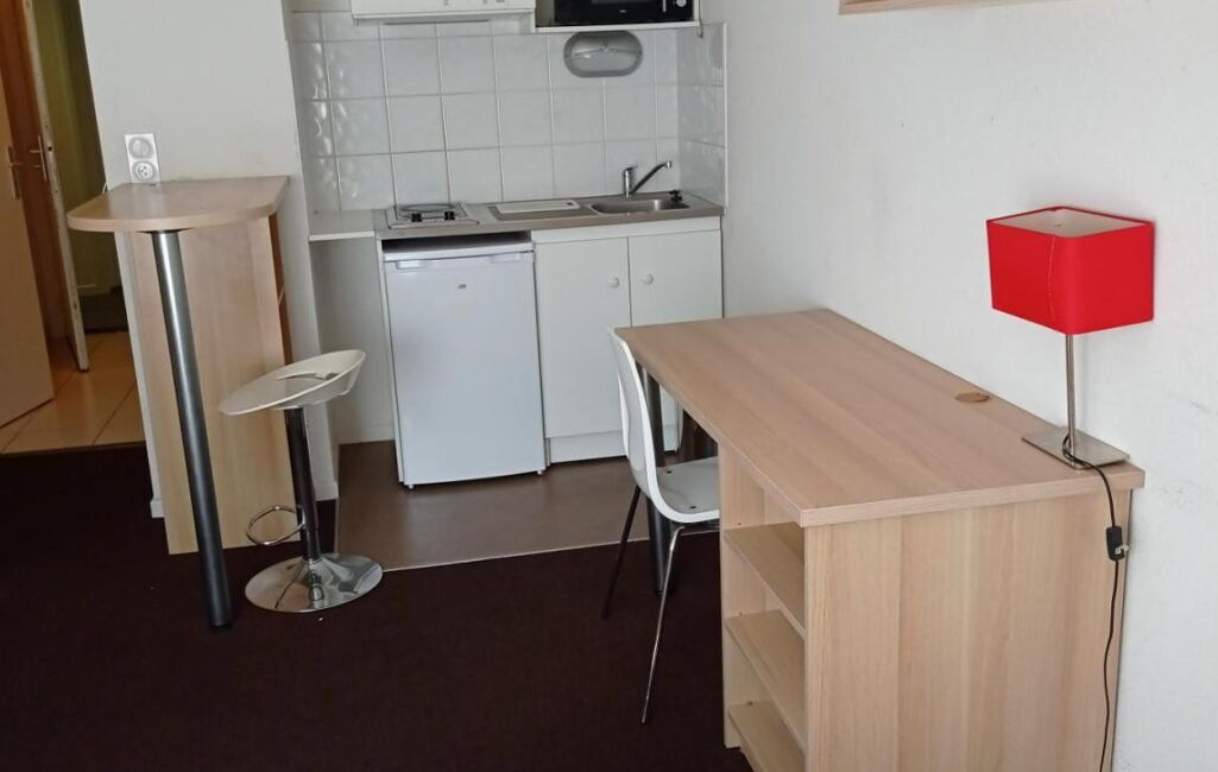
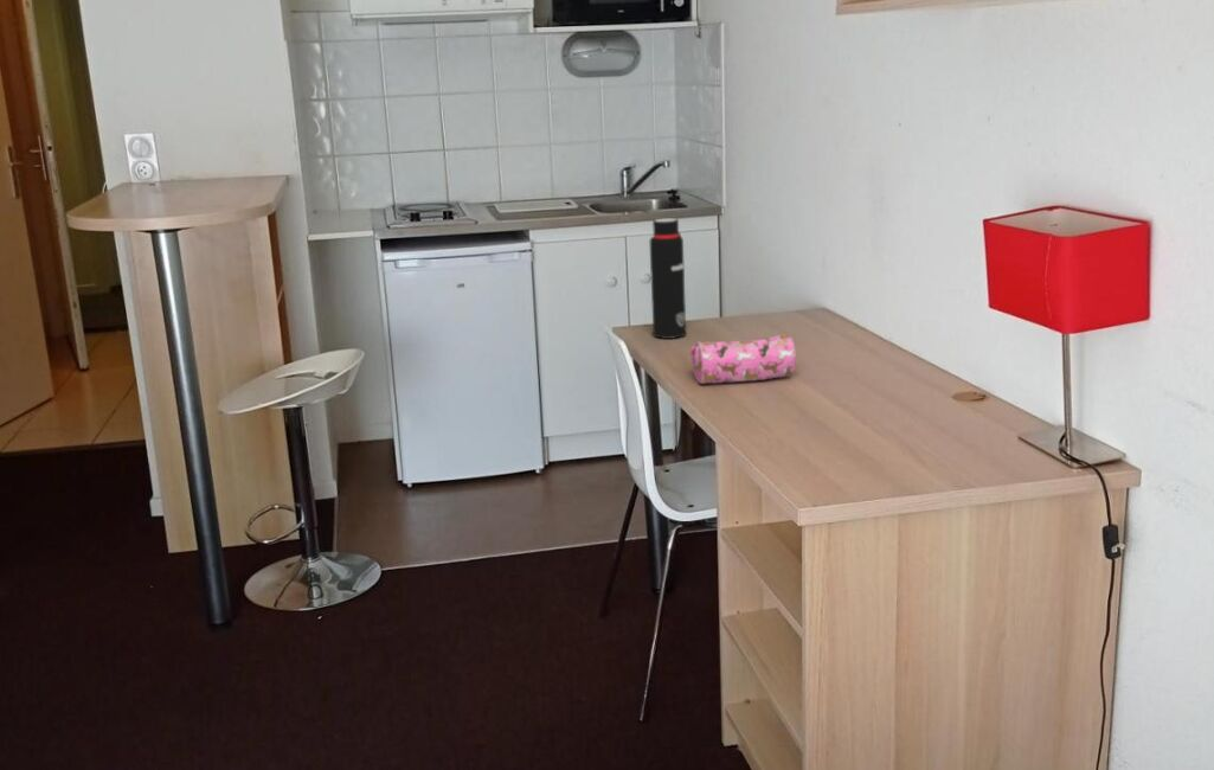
+ water bottle (669, 277)
+ pencil case (743, 359)
